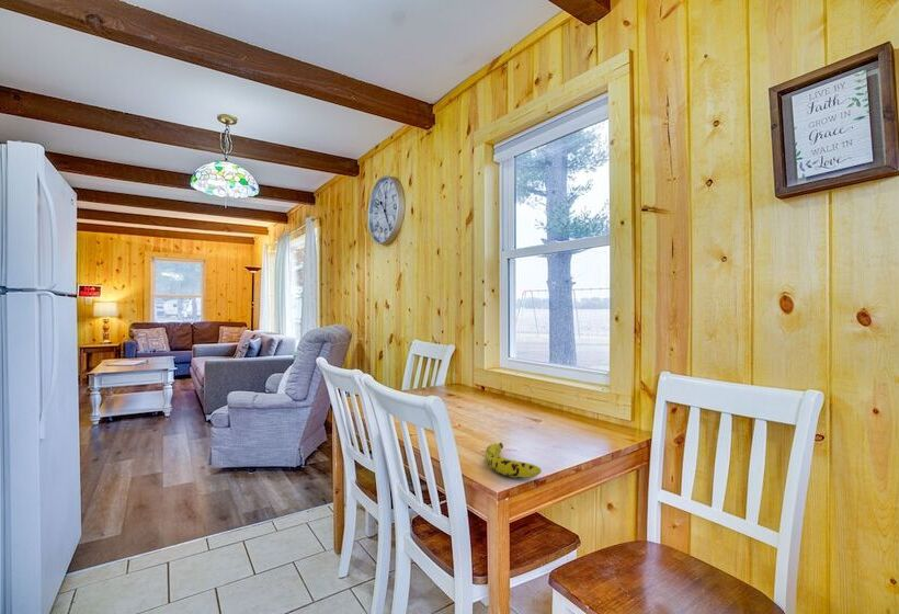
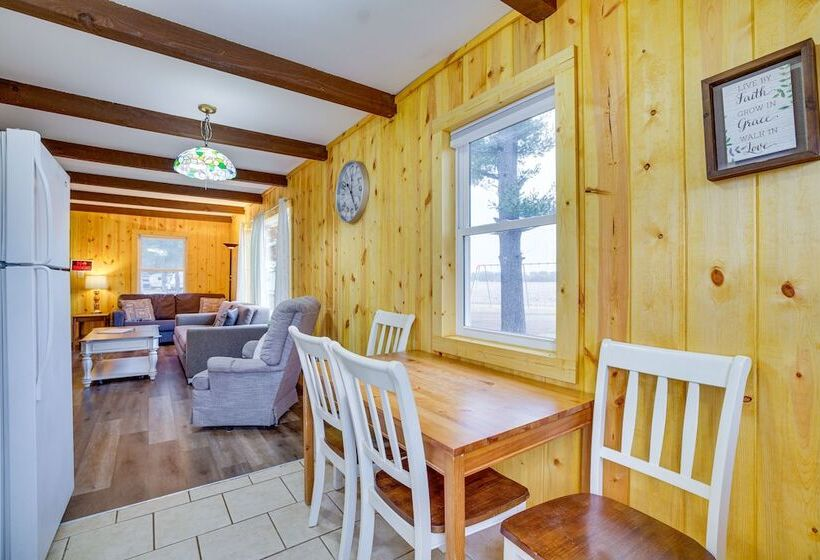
- fruit (512, 461)
